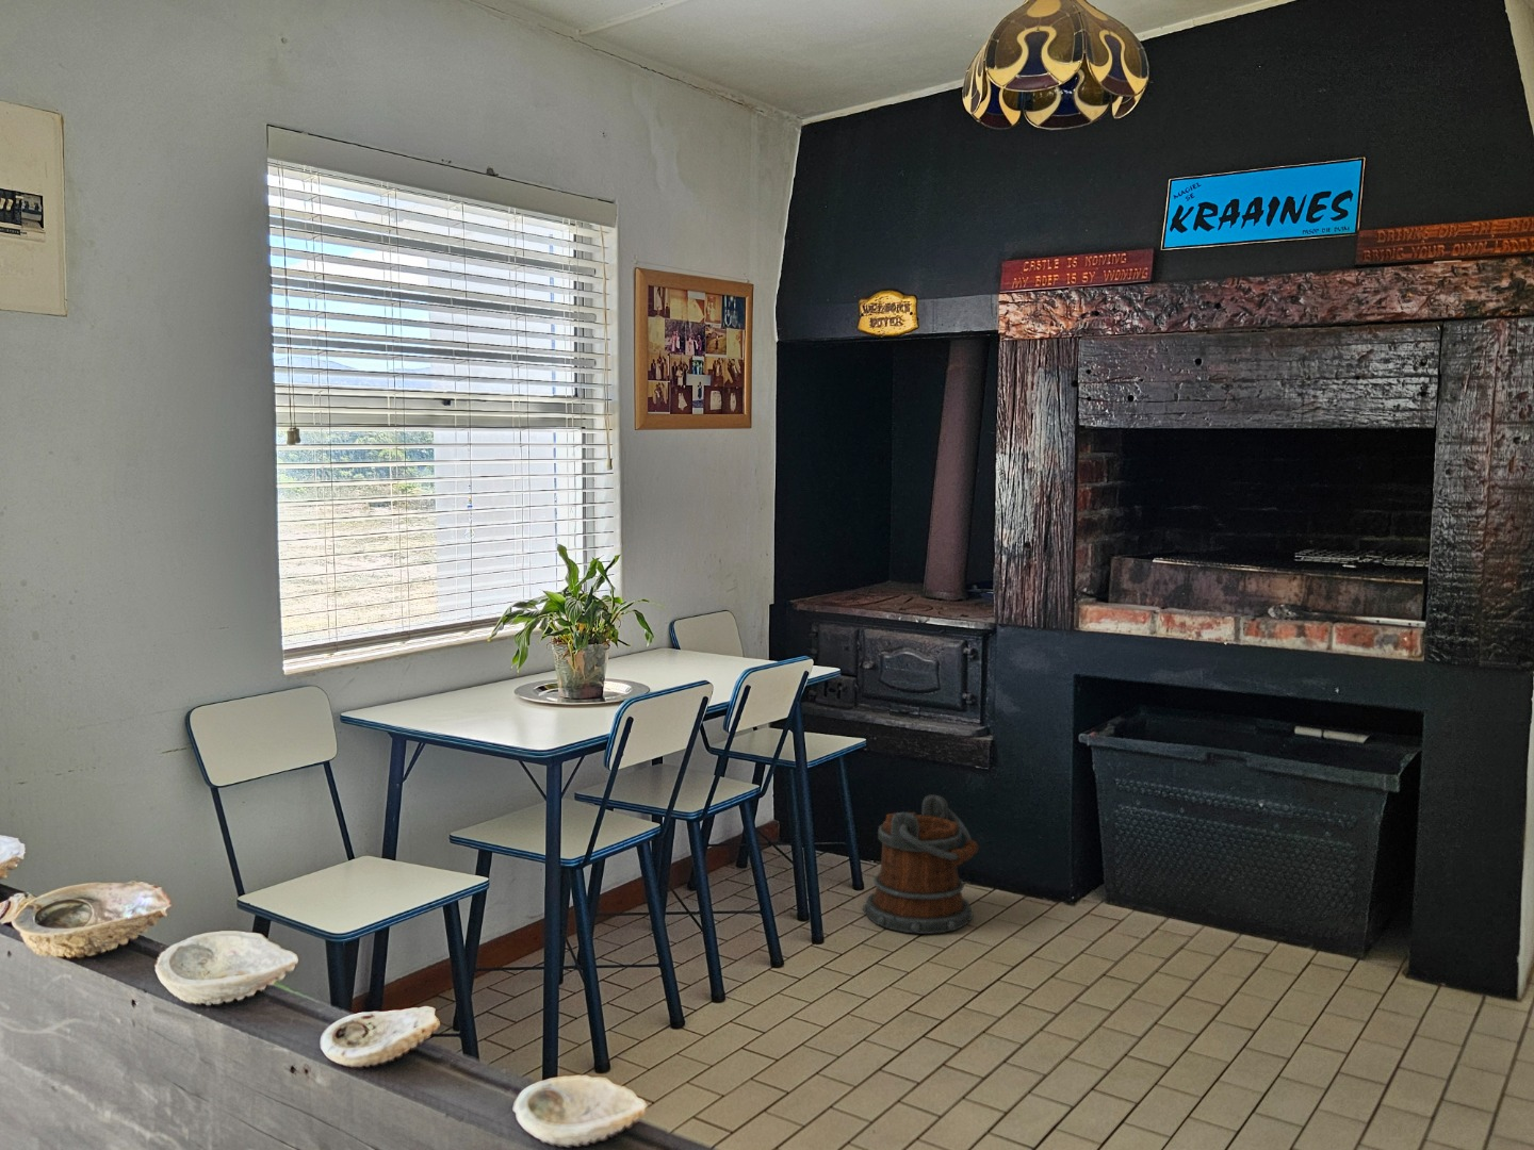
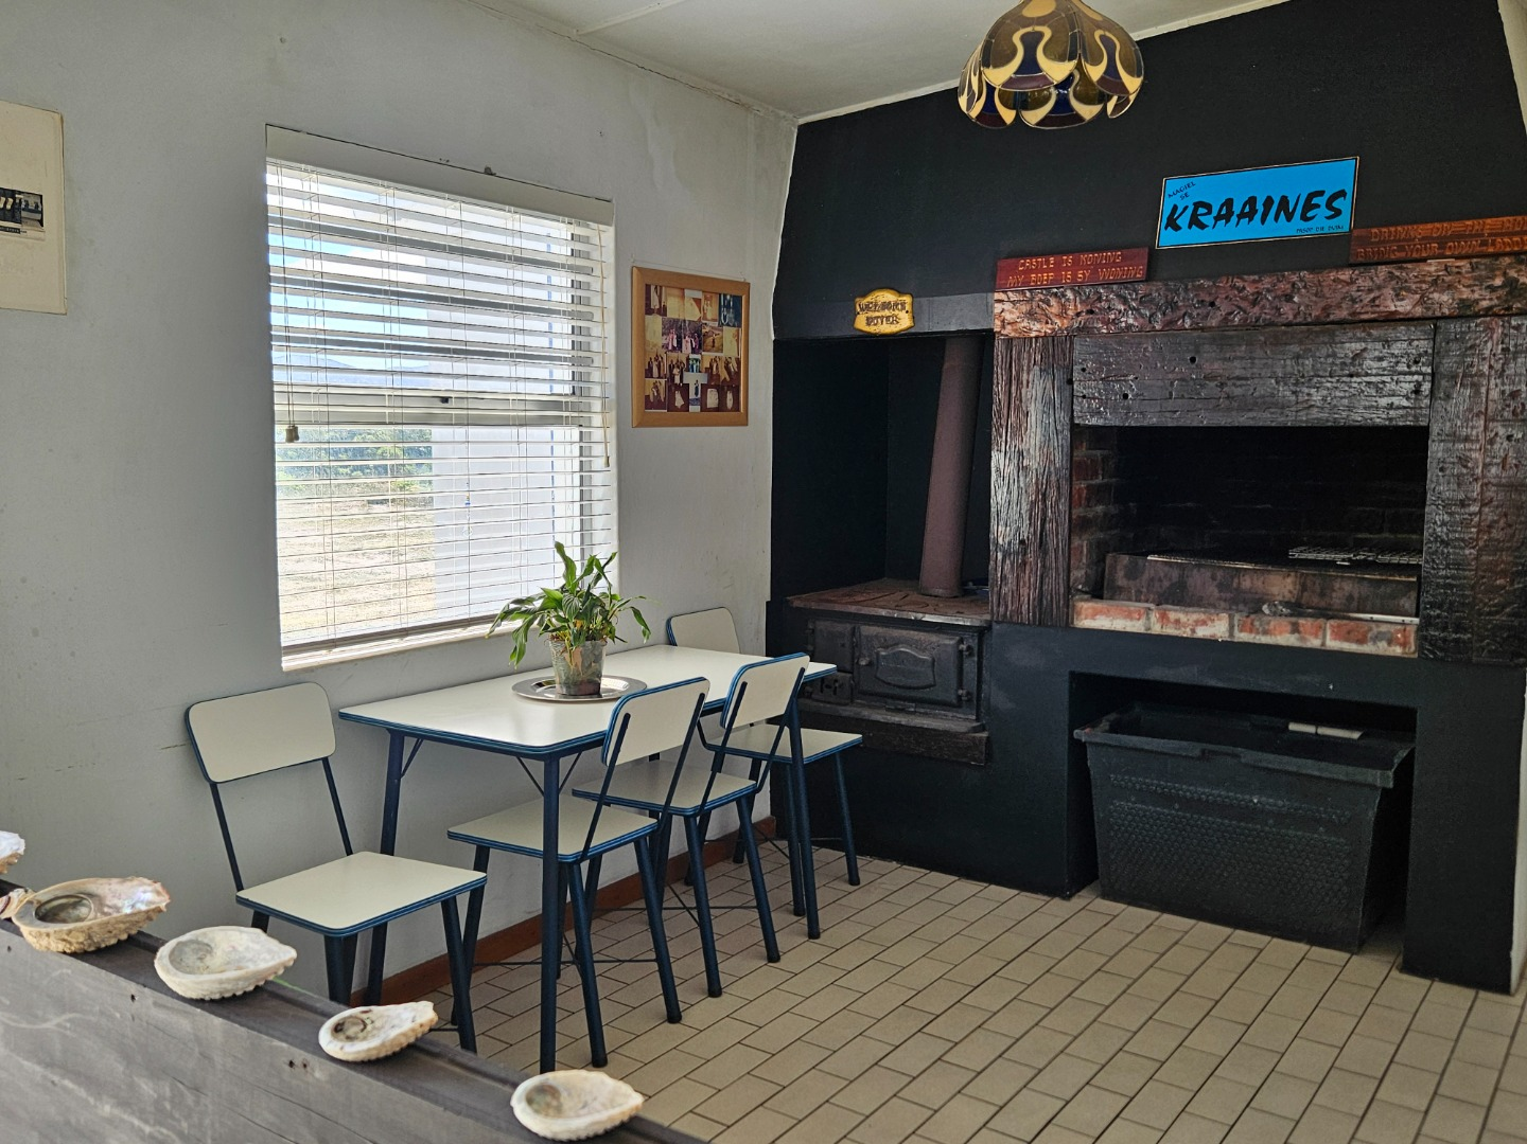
- bucket (918, 859)
